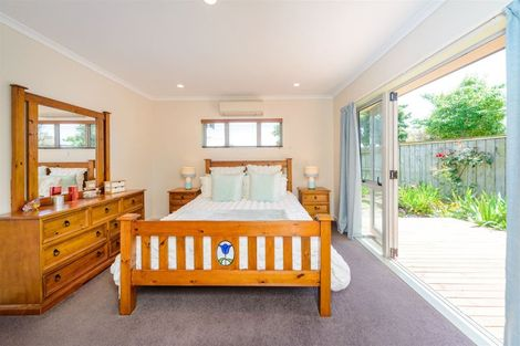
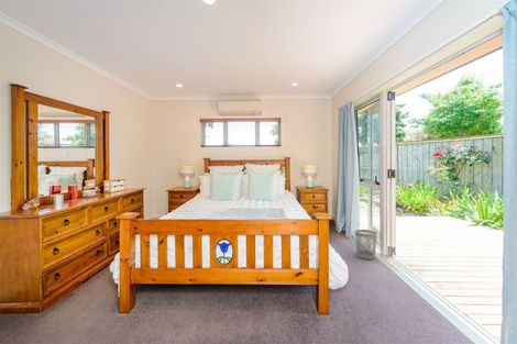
+ wastebasket (365, 244)
